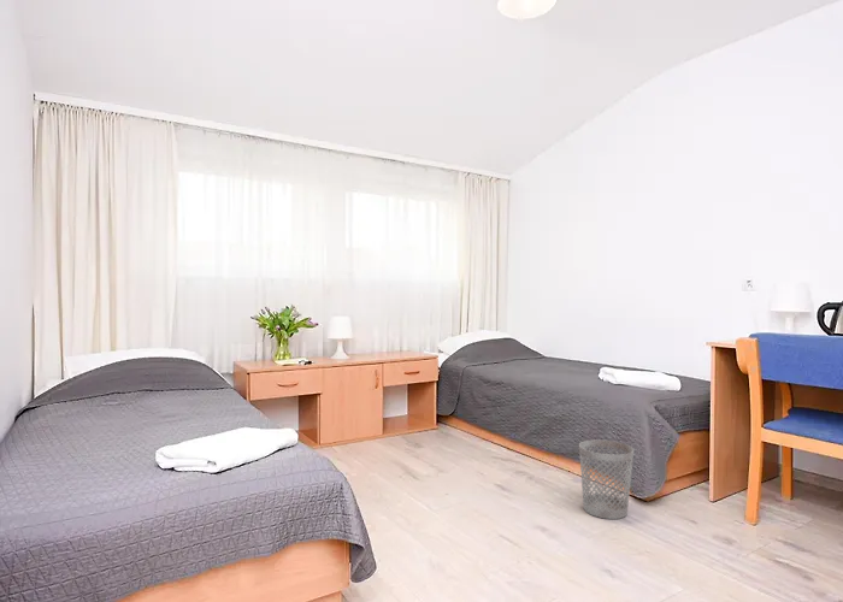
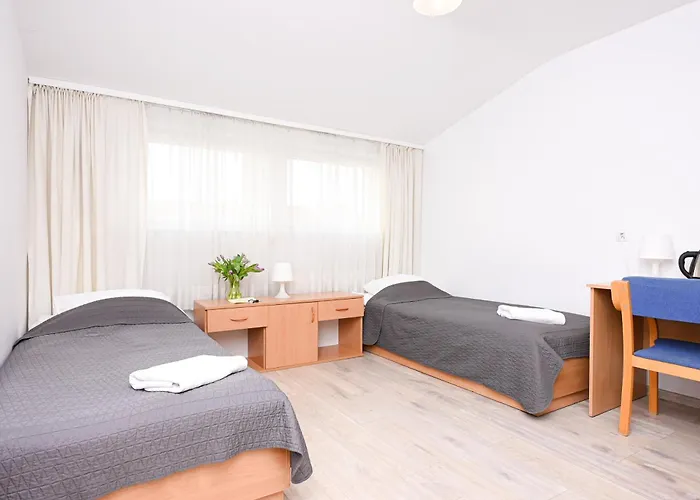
- wastebasket (605, 478)
